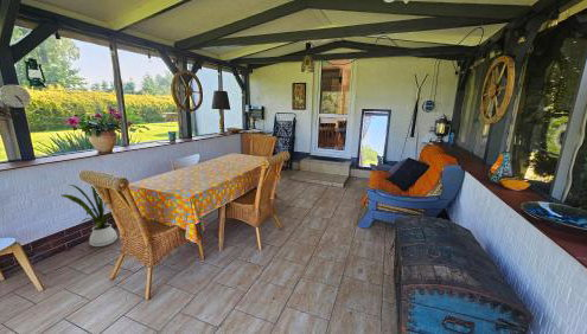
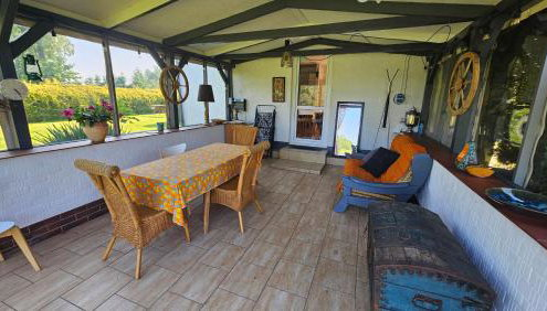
- house plant (95, 211)
